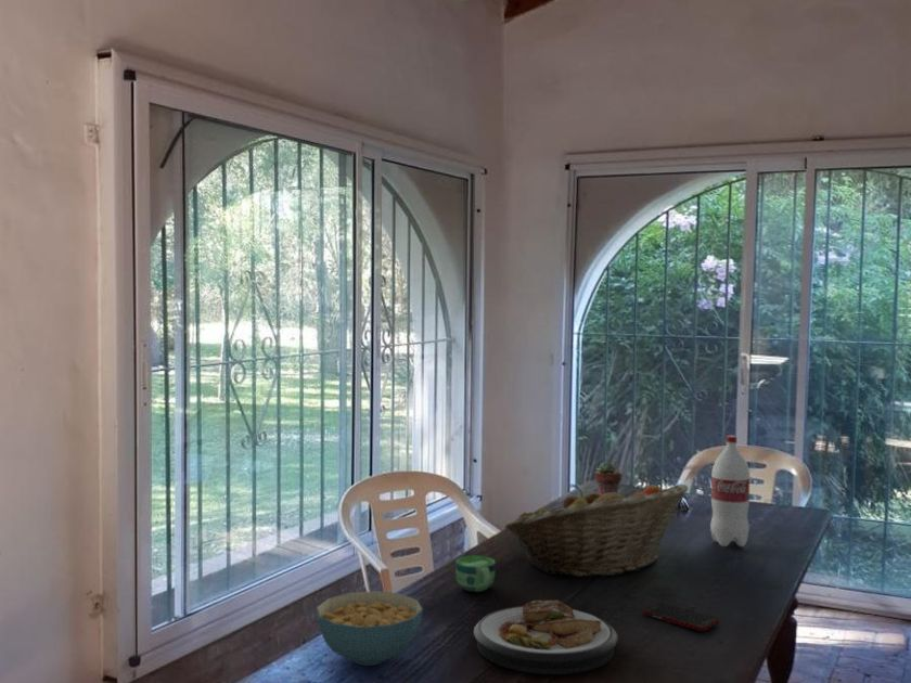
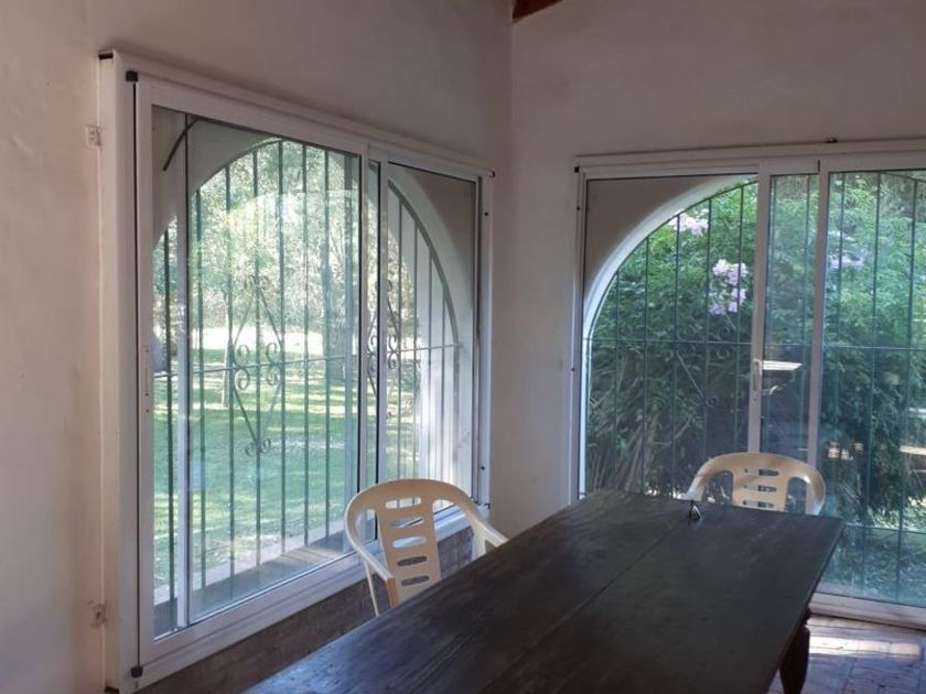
- potted succulent (607, 479)
- fruit basket (599, 521)
- cup (478, 576)
- bottle (730, 489)
- plate (544, 631)
- cereal bowl (369, 633)
- cell phone (680, 616)
